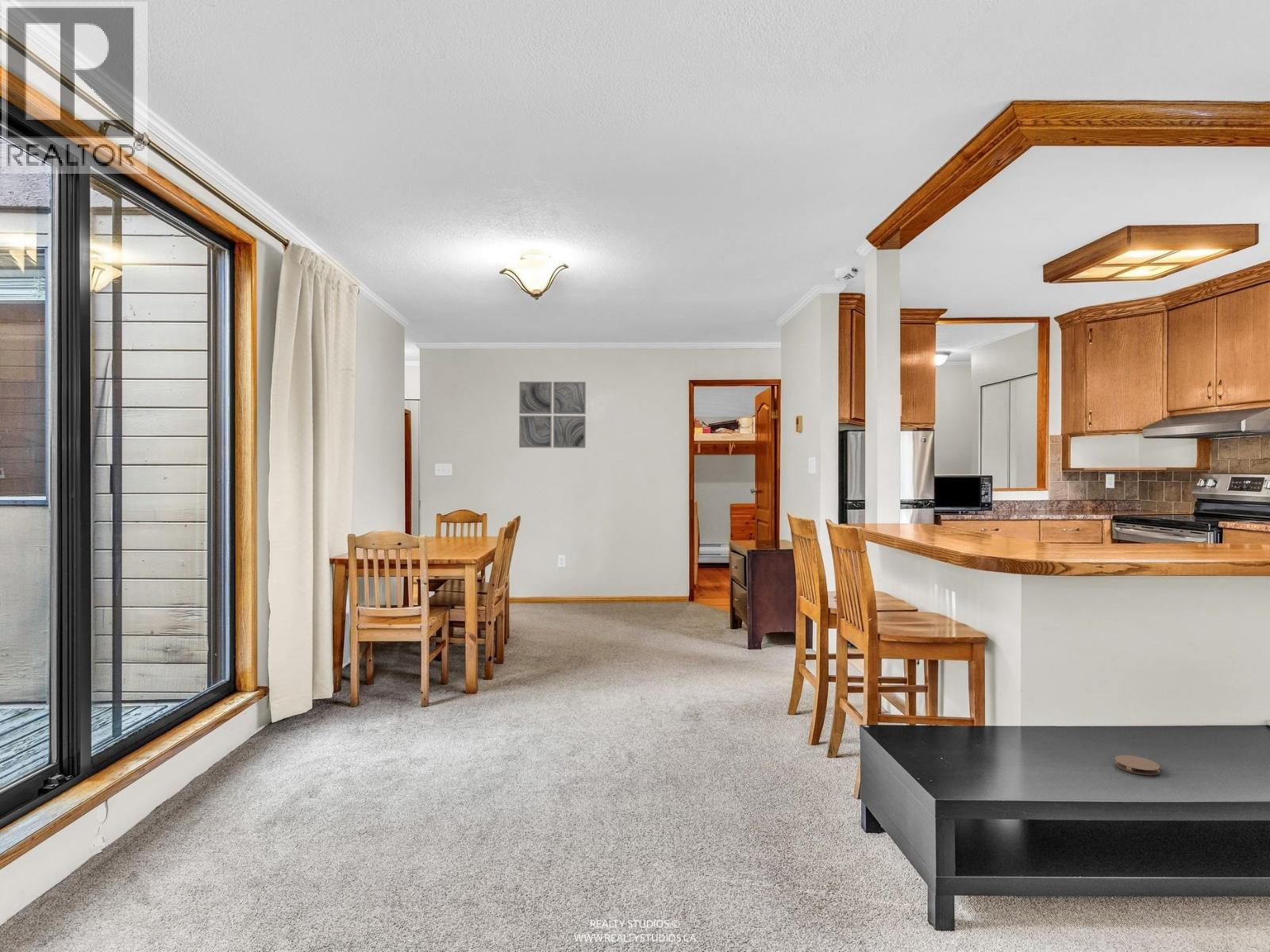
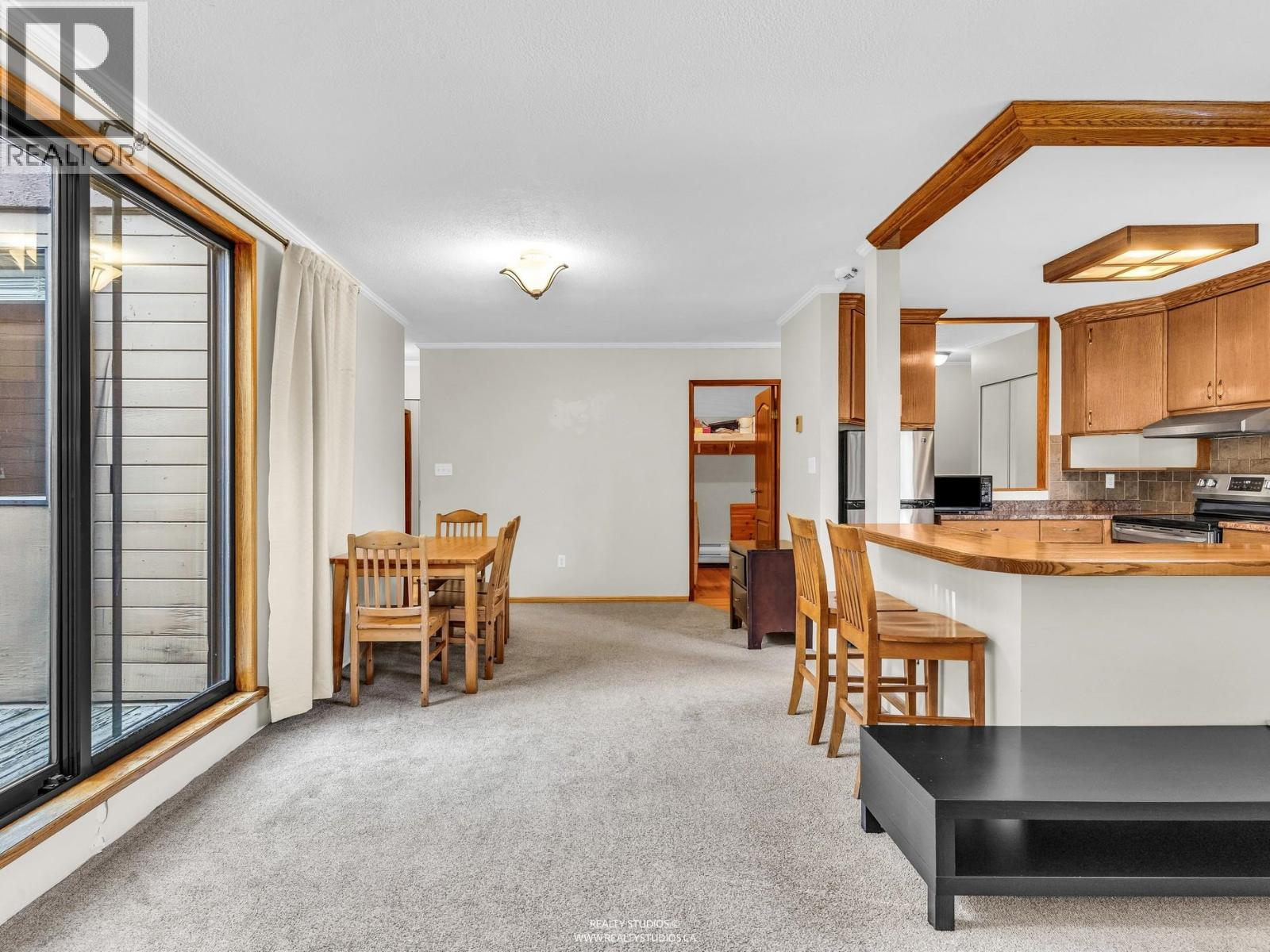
- coaster (1137, 765)
- wall art (553, 413)
